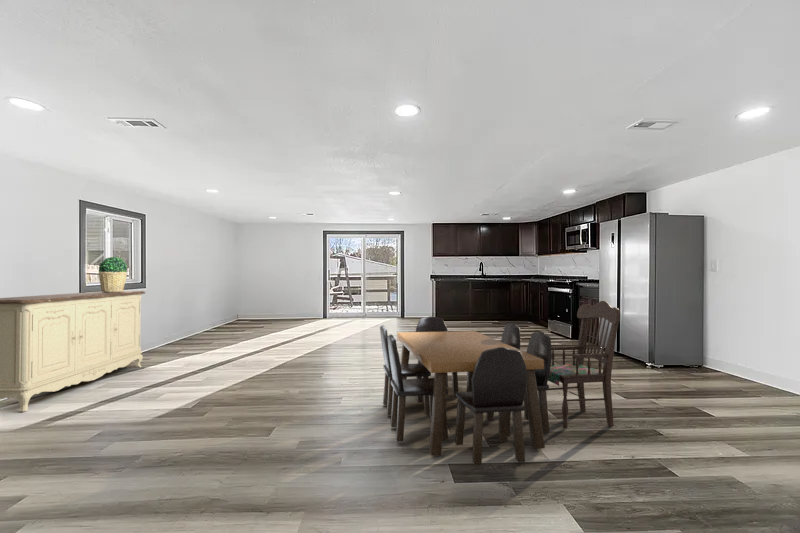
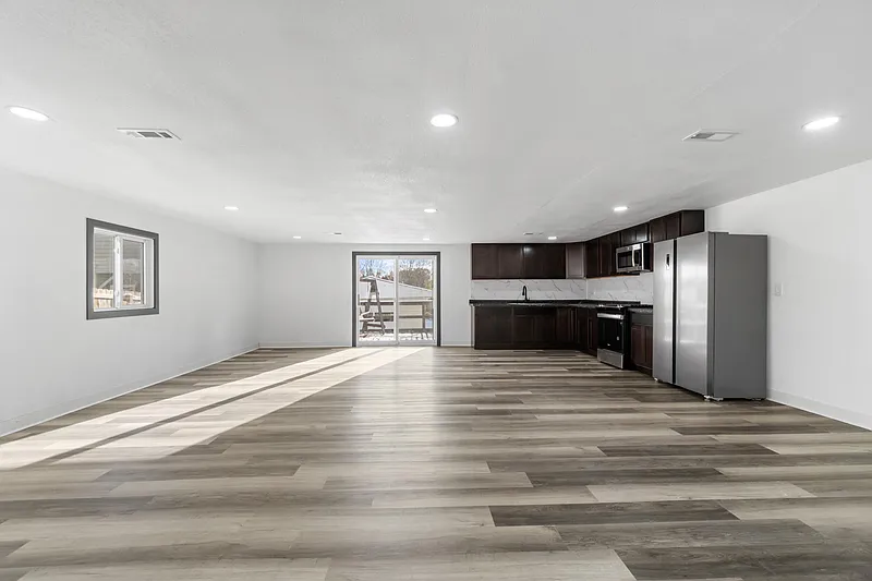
- sideboard (75, 339)
- potted plant (113, 274)
- dining table (456, 372)
- dining chair (576, 360)
